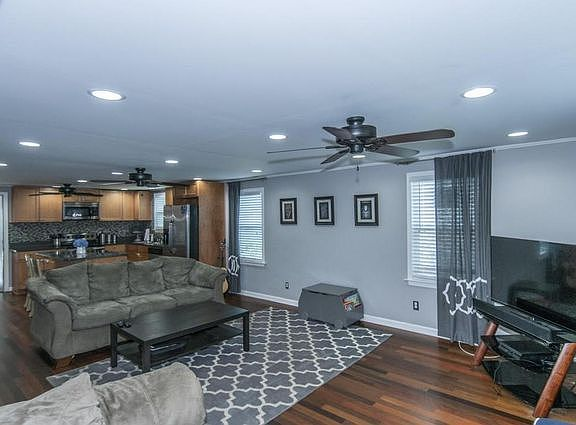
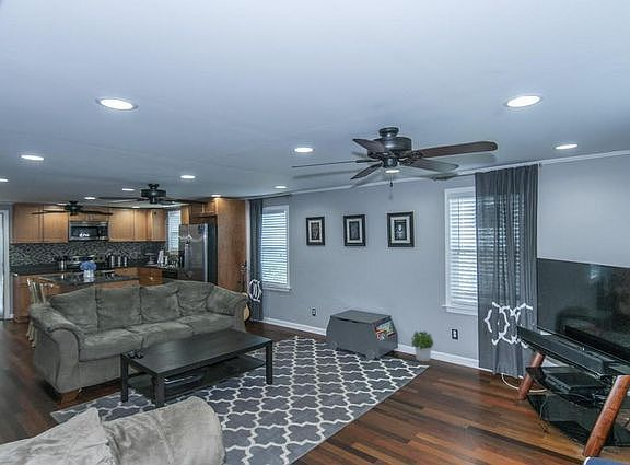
+ potted plant (421, 345)
